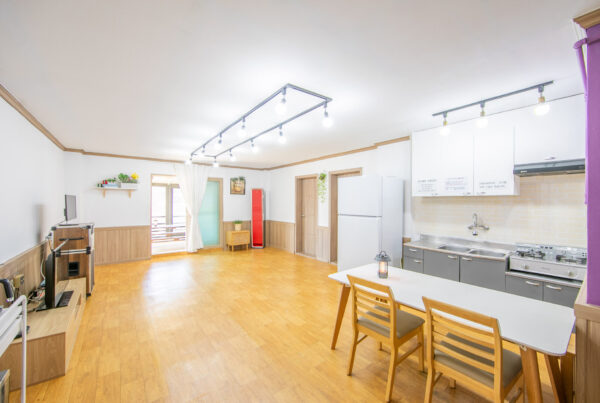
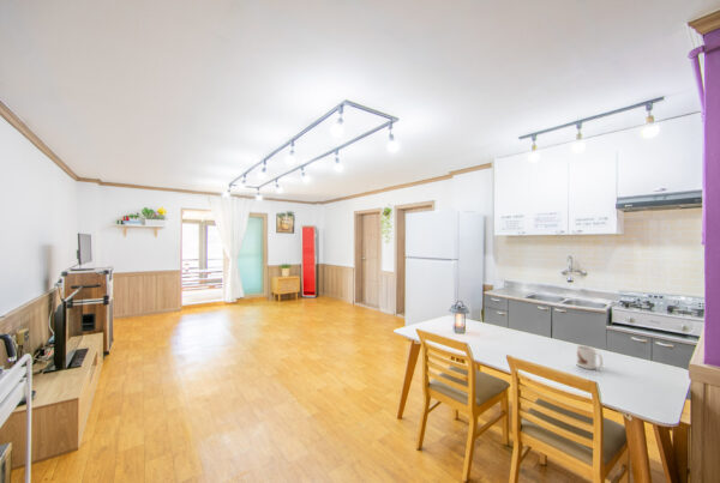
+ mug (589, 357)
